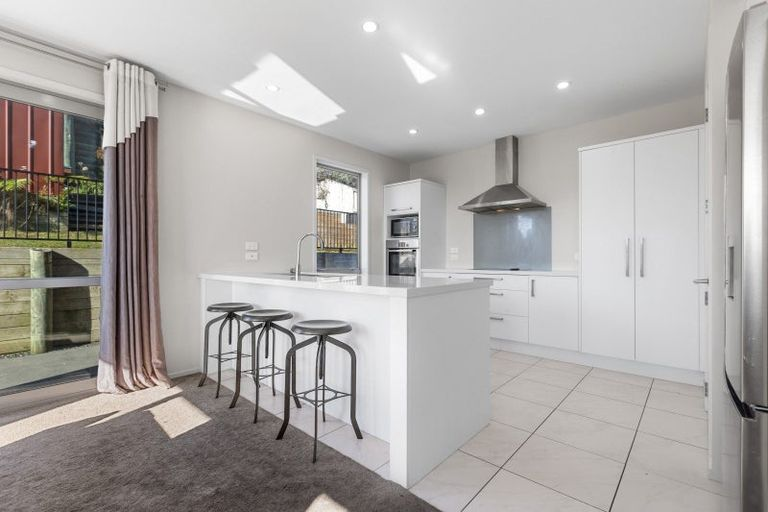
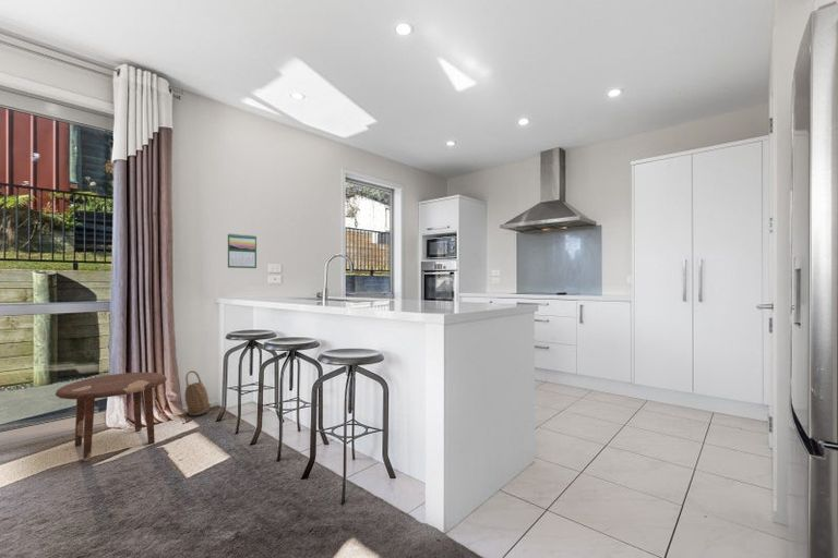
+ basket (197, 391)
+ calendar (242, 251)
+ side table (113, 396)
